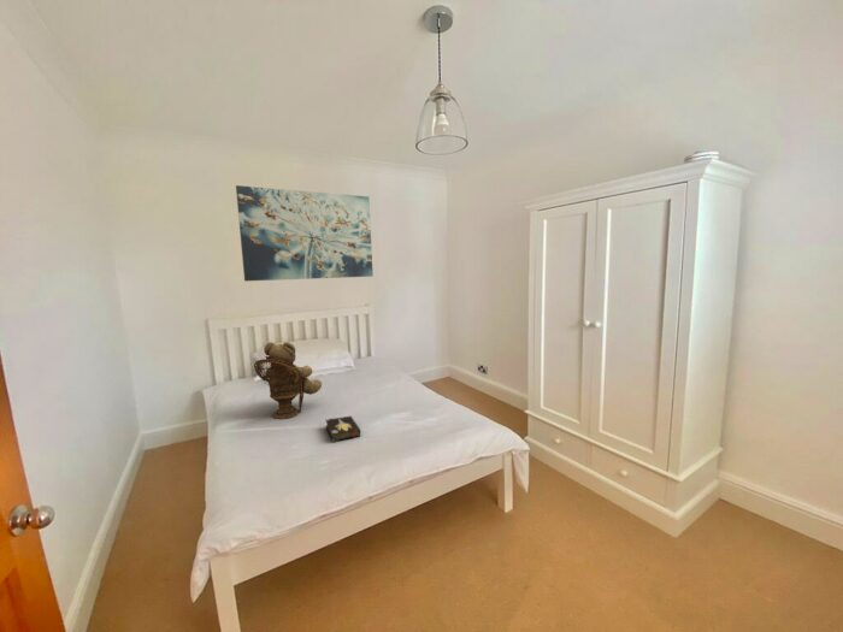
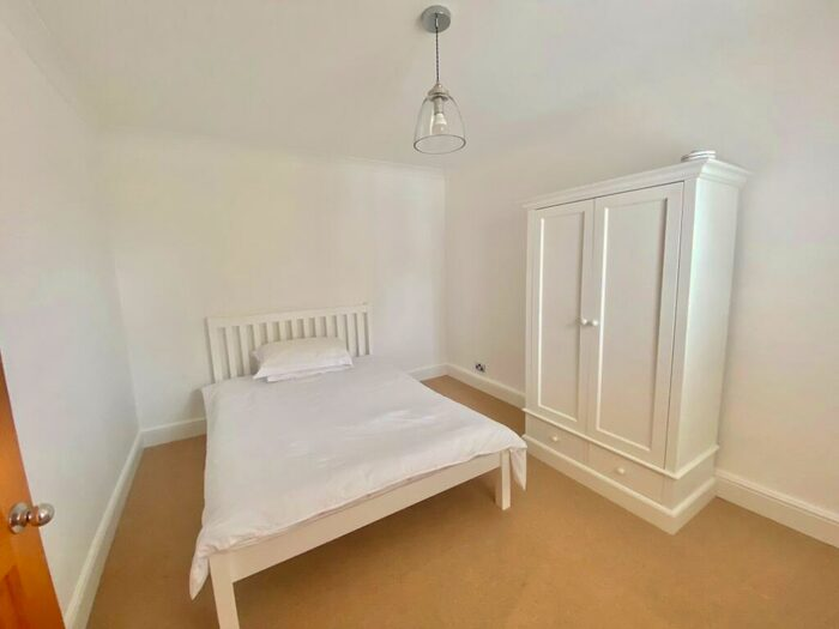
- hardback book (342, 426)
- wall art (311, 235)
- teddy bear (290, 374)
